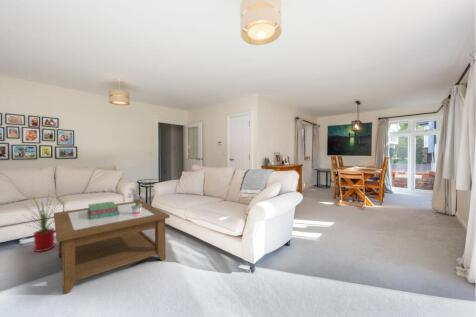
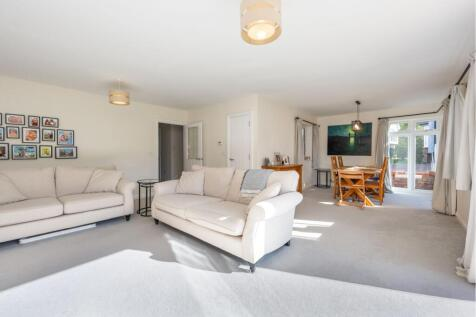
- stack of books (102, 209)
- coffee table (111, 235)
- house plant (43, 220)
- potted plant (136, 199)
